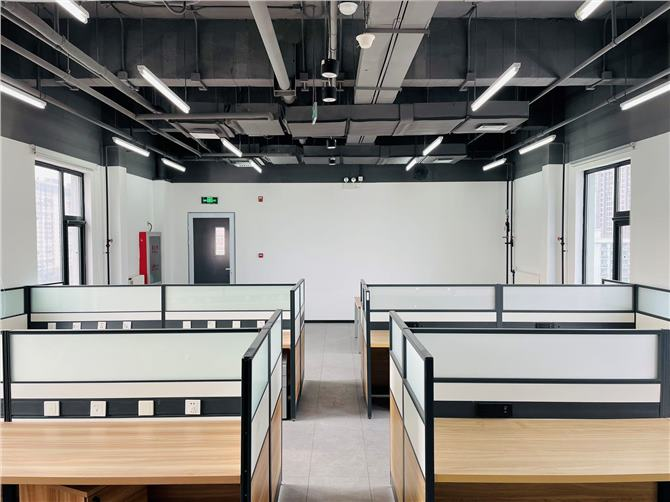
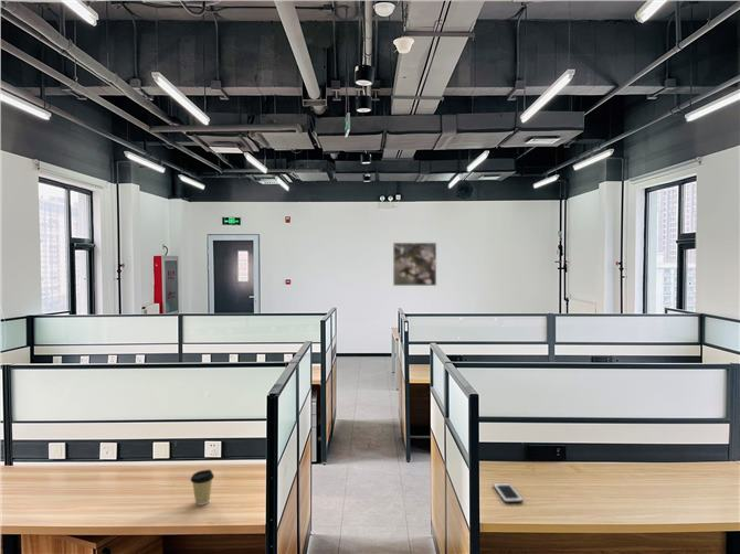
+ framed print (414, 264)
+ cell phone (507, 492)
+ coffee cup (202, 487)
